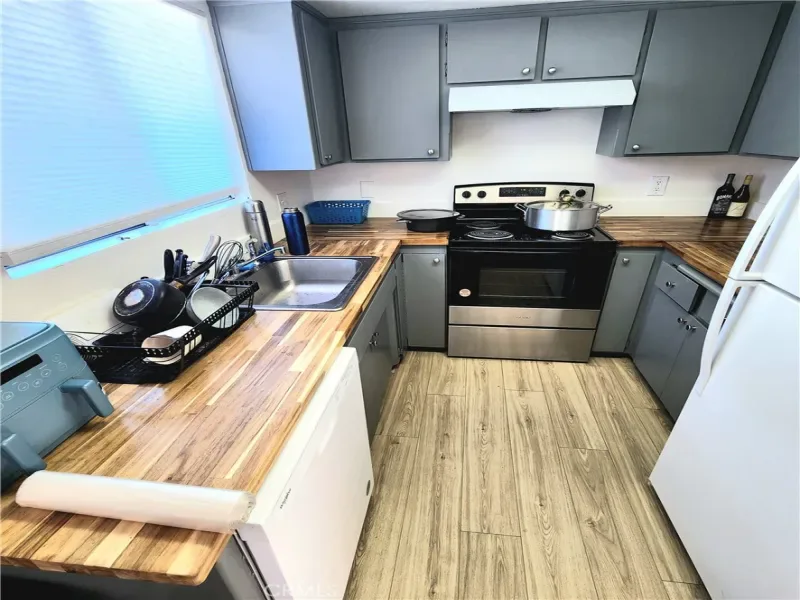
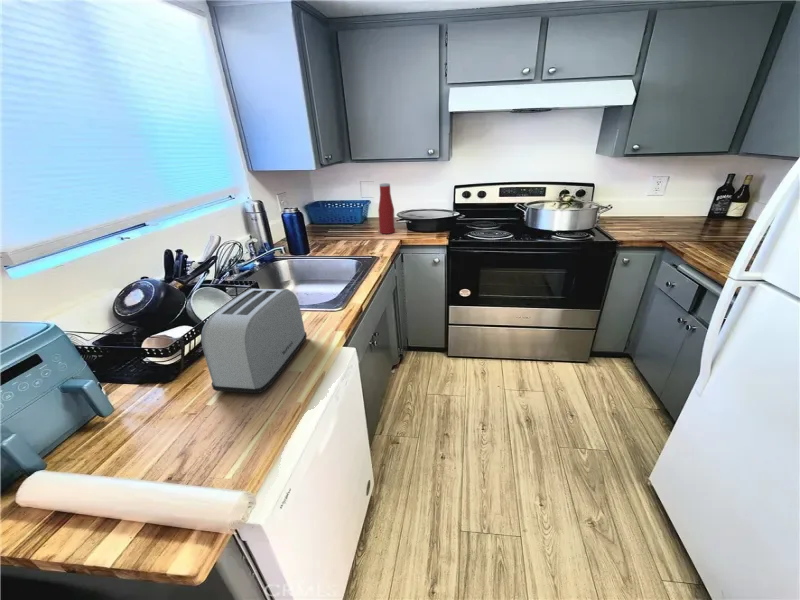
+ toaster (259, 331)
+ bottle (386, 208)
